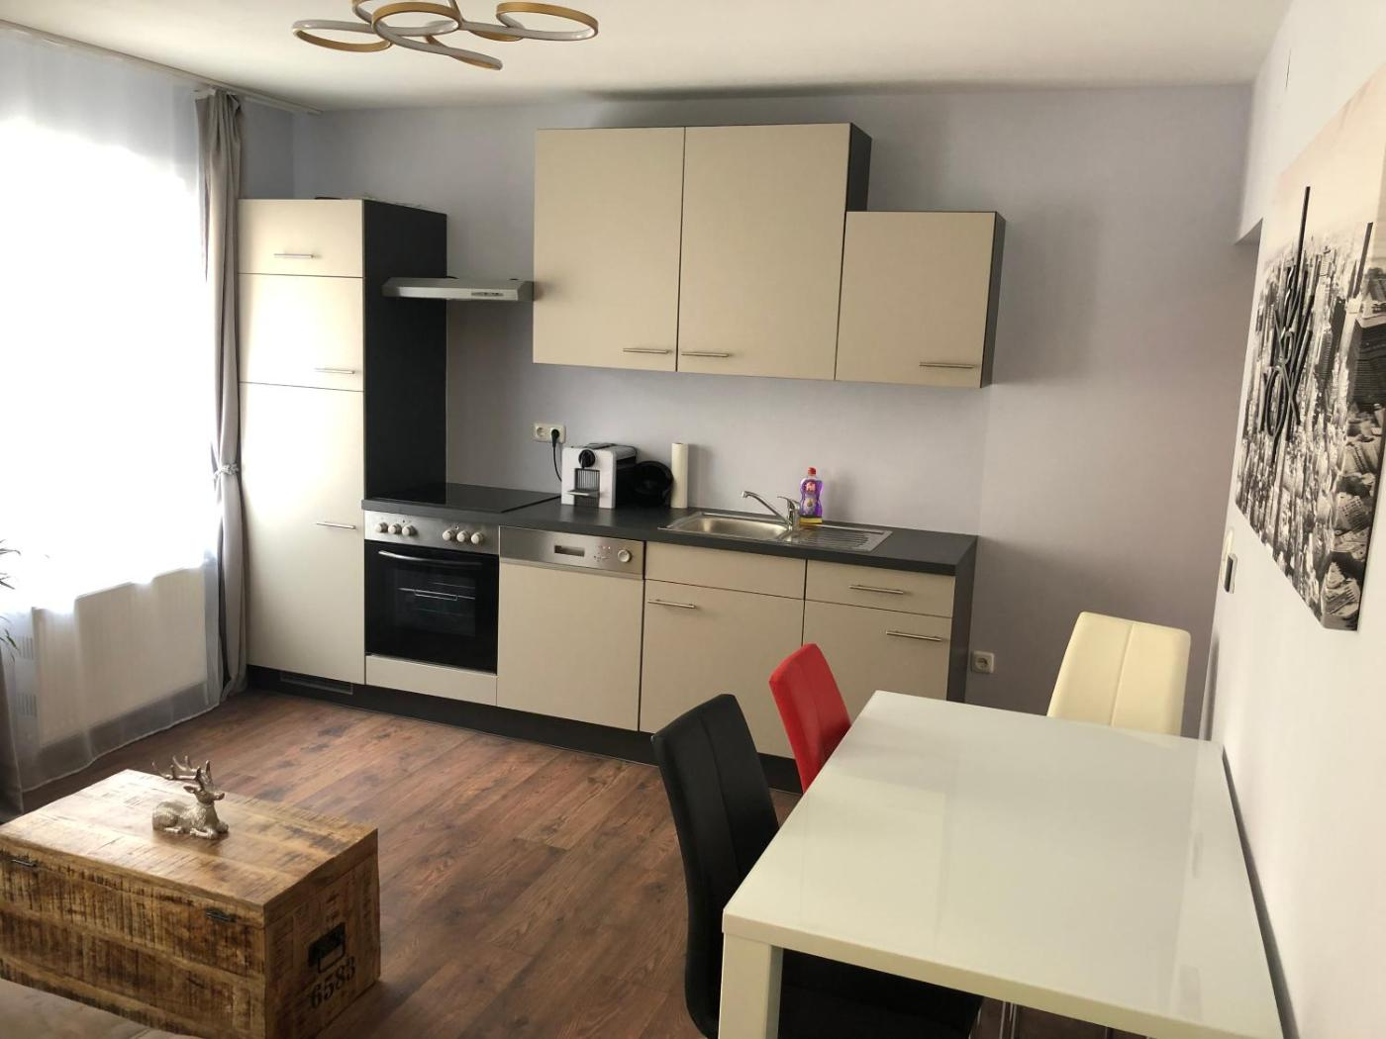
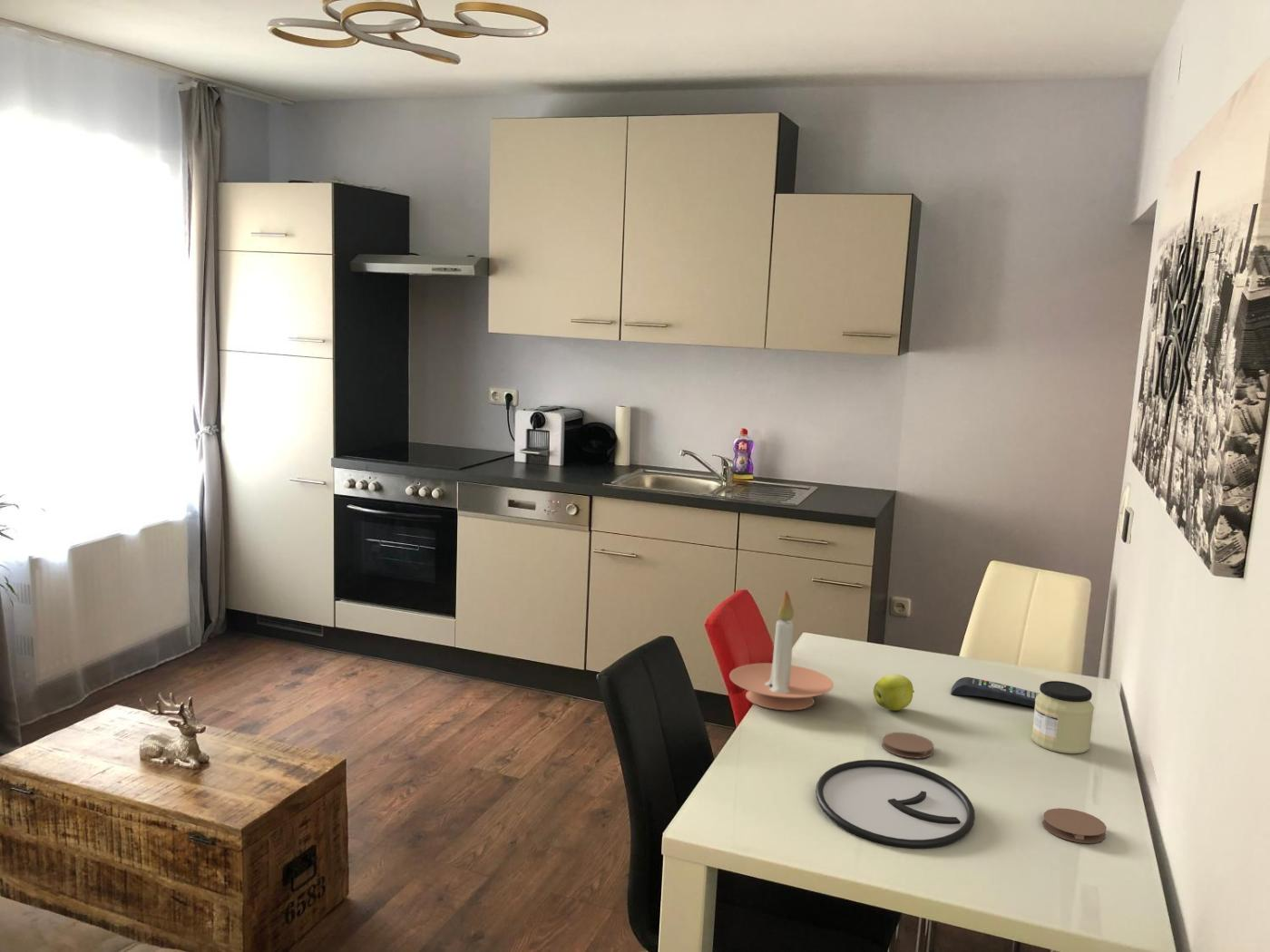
+ apple (894, 692)
+ plate (894, 801)
+ remote control (1001, 693)
+ coaster (907, 744)
+ coaster (1074, 825)
+ candle holder (783, 644)
+ jar (1062, 716)
